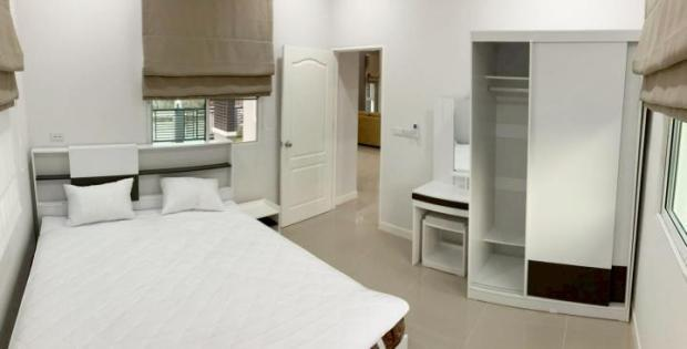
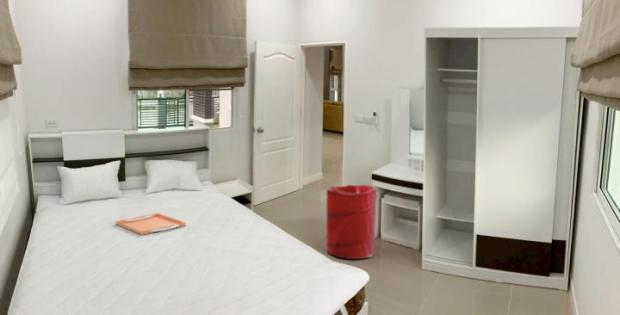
+ serving tray (150, 223)
+ laundry hamper (351, 218)
